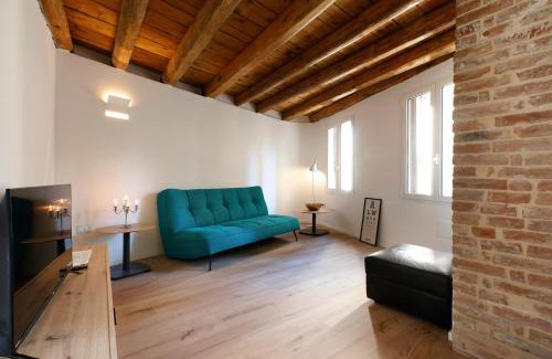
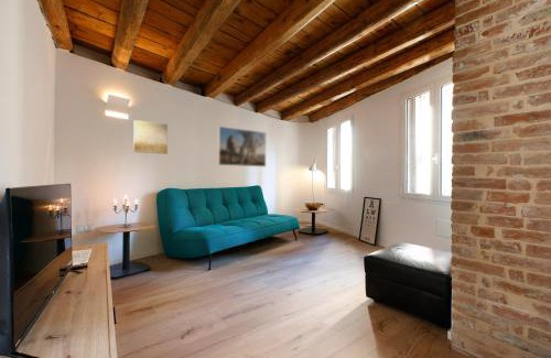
+ wall art (151, 138)
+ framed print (242, 148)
